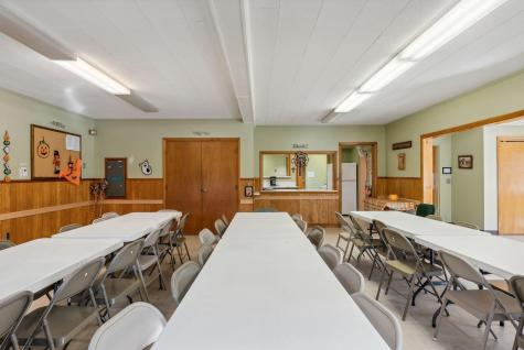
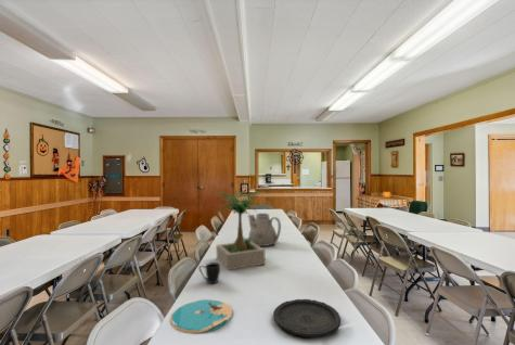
+ plate (306, 317)
+ teapot (263, 228)
+ potted plant (240, 223)
+ plate (202, 310)
+ mug (209, 272)
